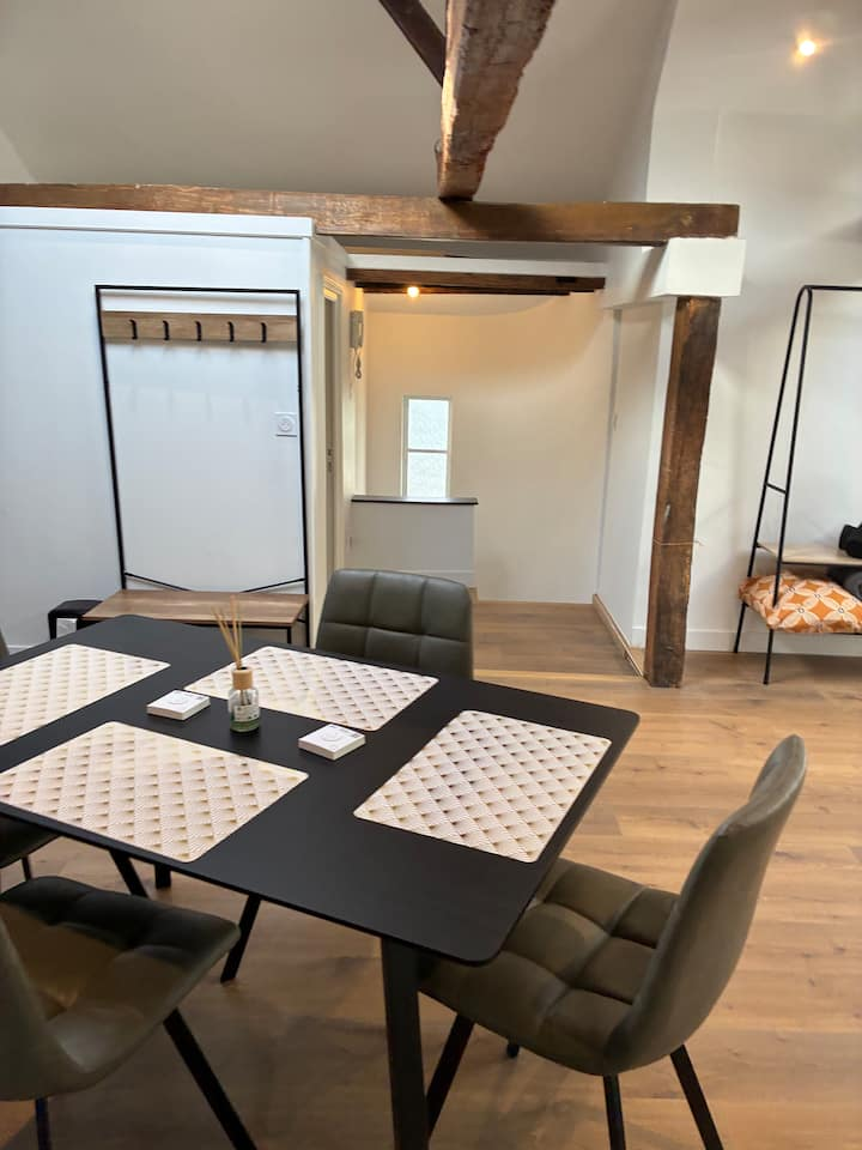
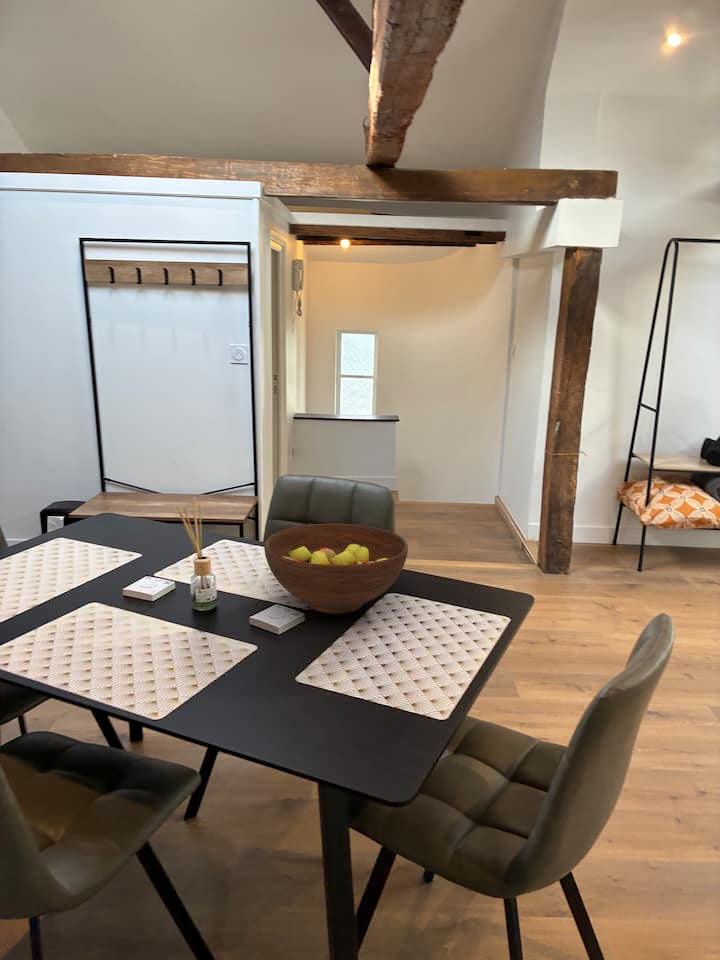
+ fruit bowl (335, 573)
